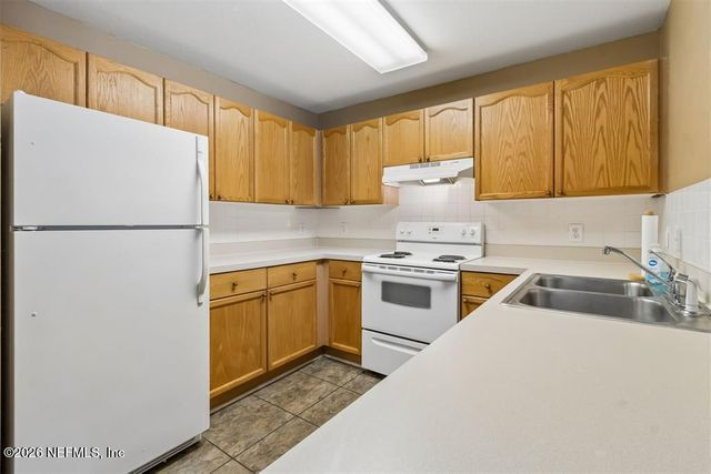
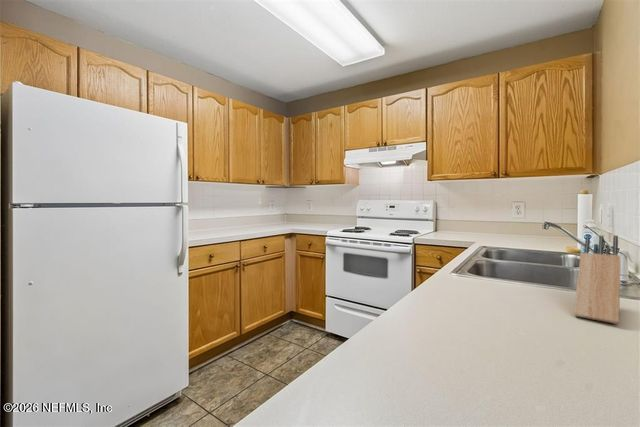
+ knife block (598, 273)
